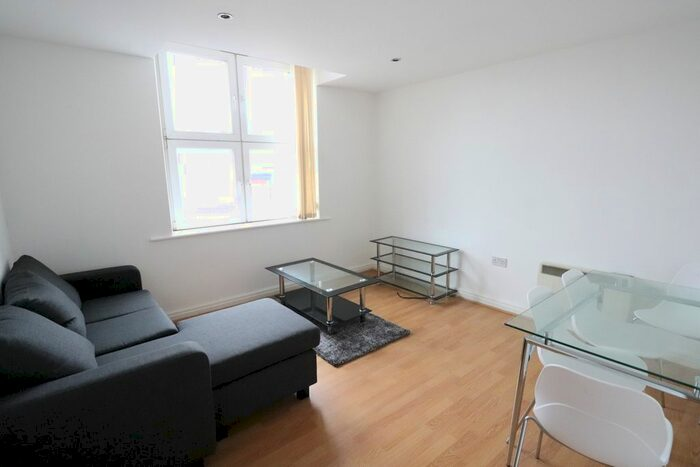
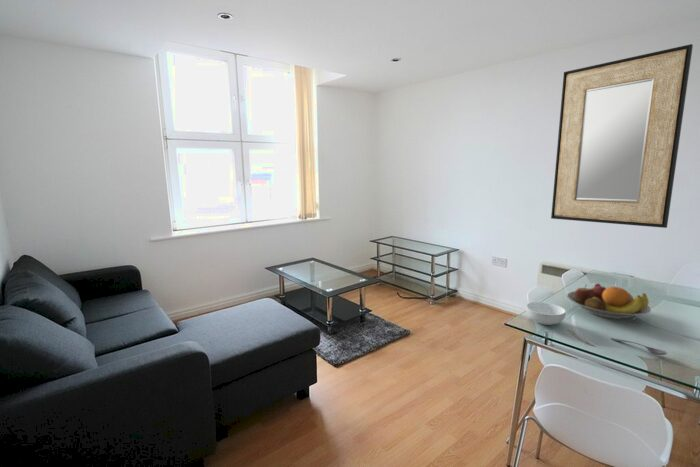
+ cereal bowl (544, 314)
+ home mirror (611, 144)
+ soupspoon (636, 343)
+ fruit bowl (606, 298)
